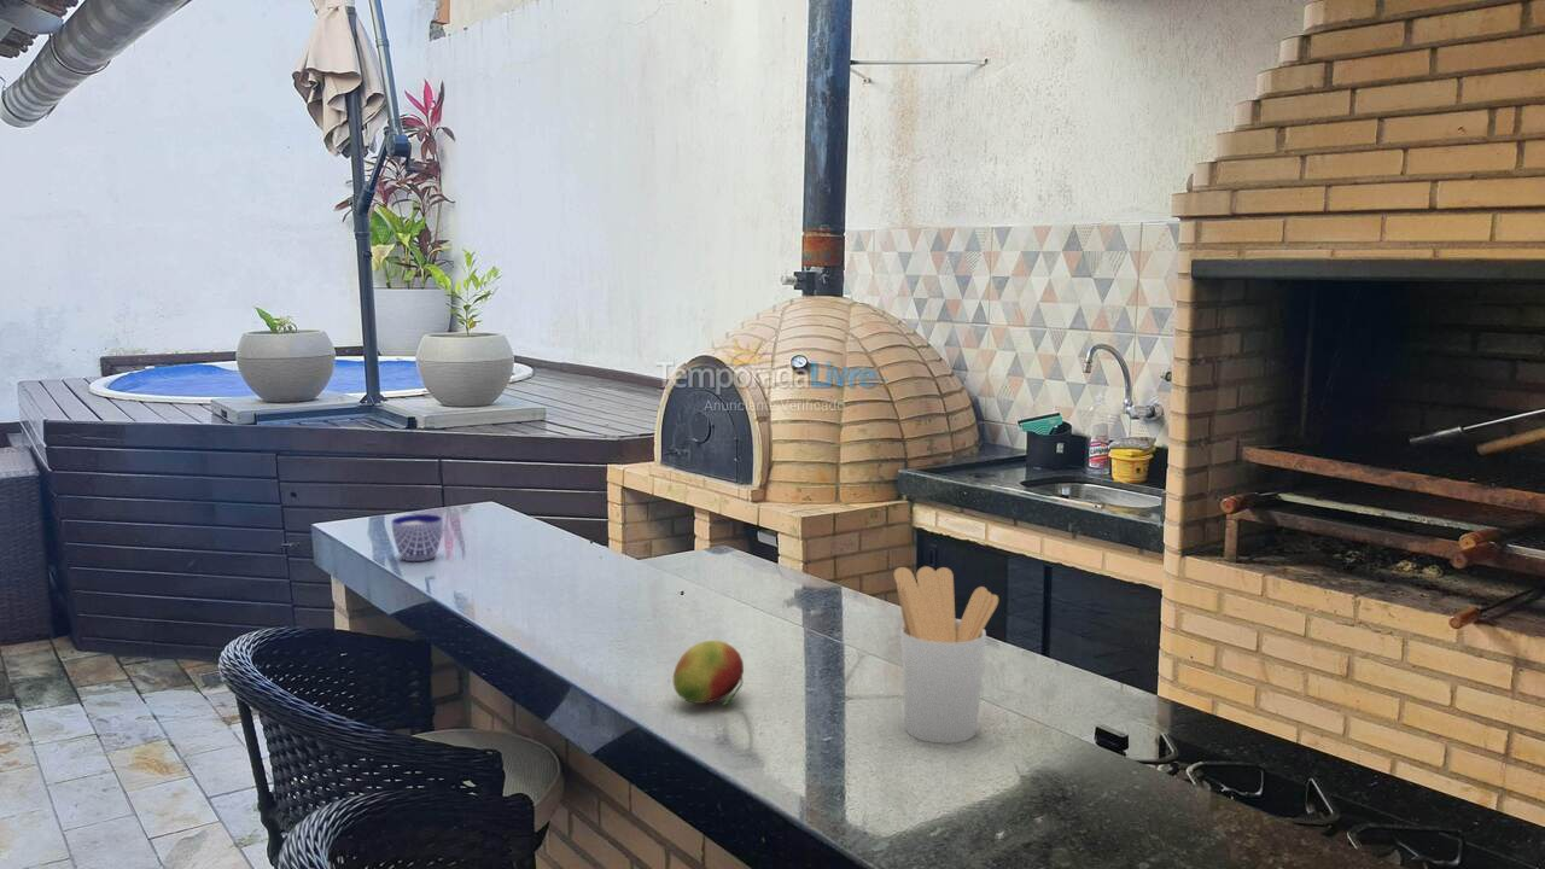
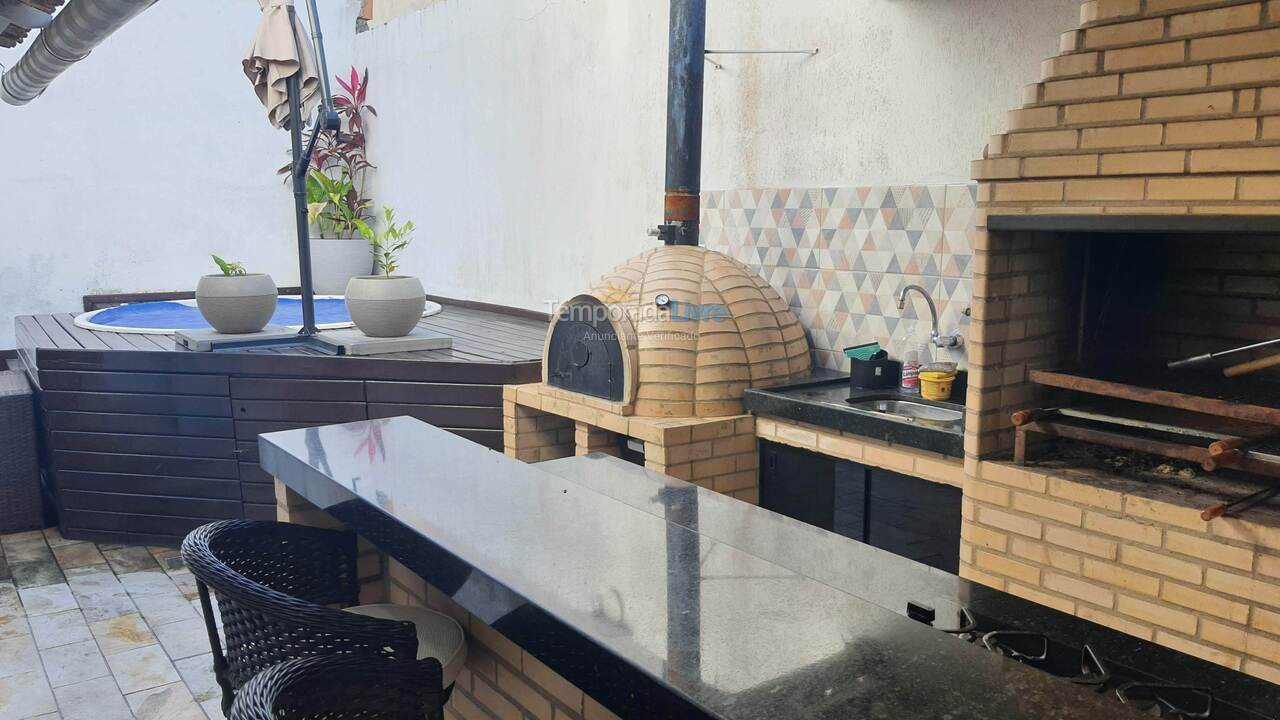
- fruit (709, 671)
- cup (415, 536)
- utensil holder (935, 648)
